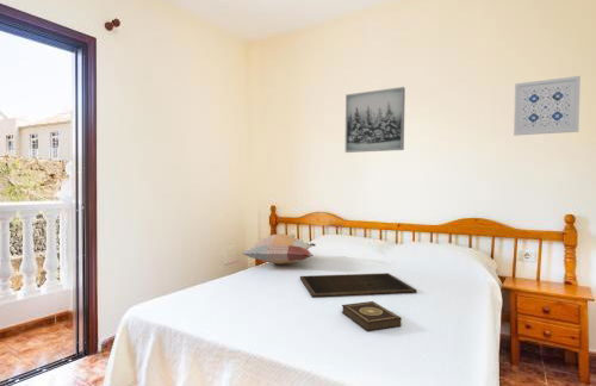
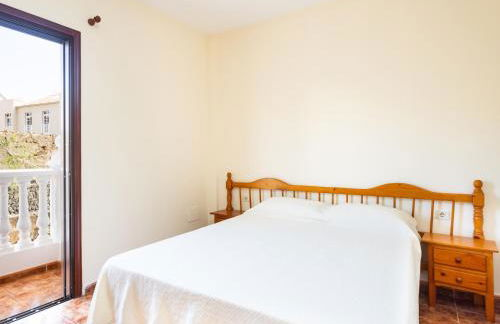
- tray (354, 284)
- book (370, 315)
- decorative pillow (281, 248)
- wall art (373, 120)
- wall art (545, 106)
